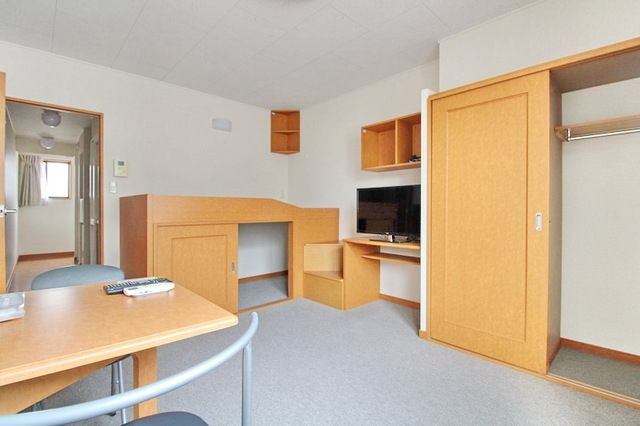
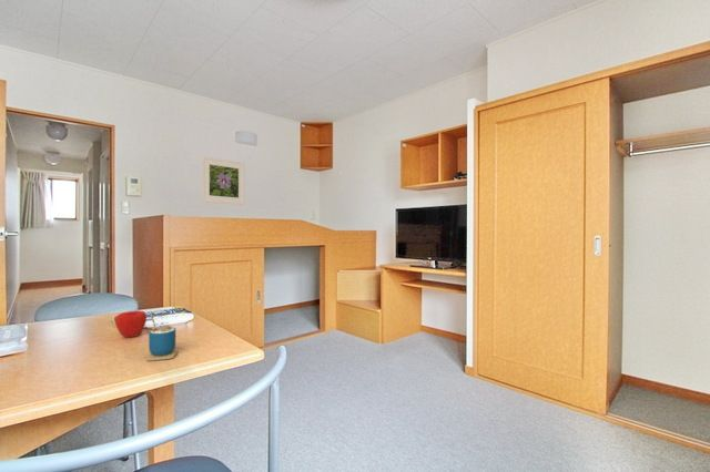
+ apple (131, 324)
+ cup (162, 334)
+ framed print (224, 181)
